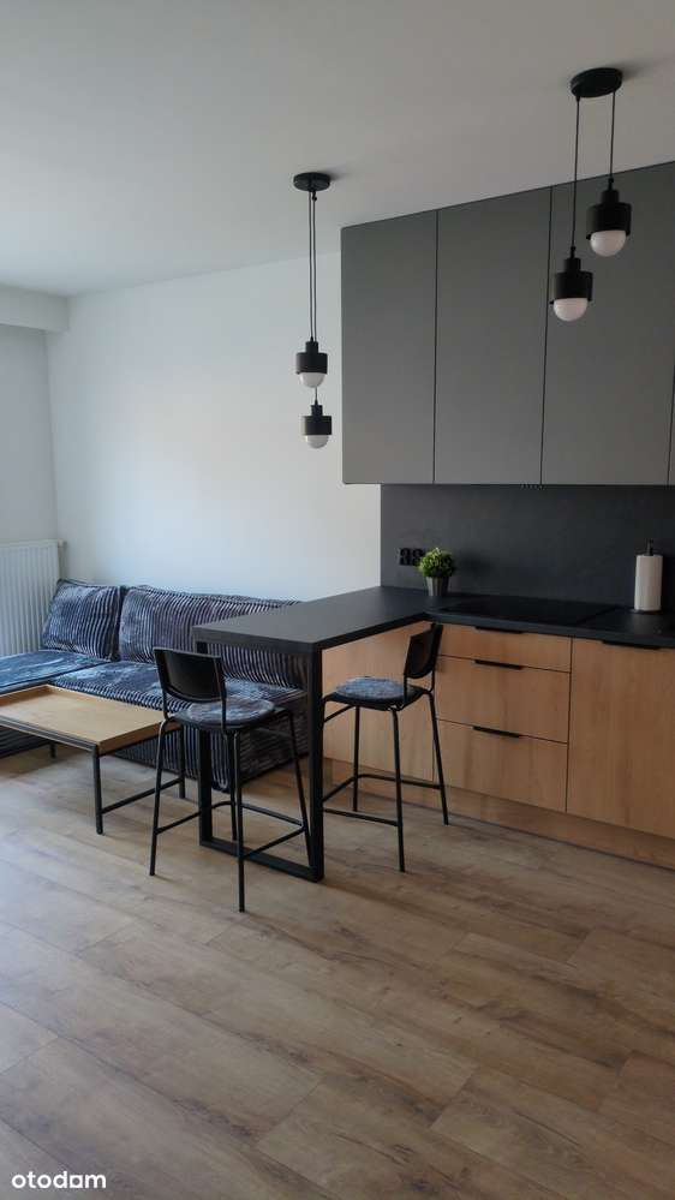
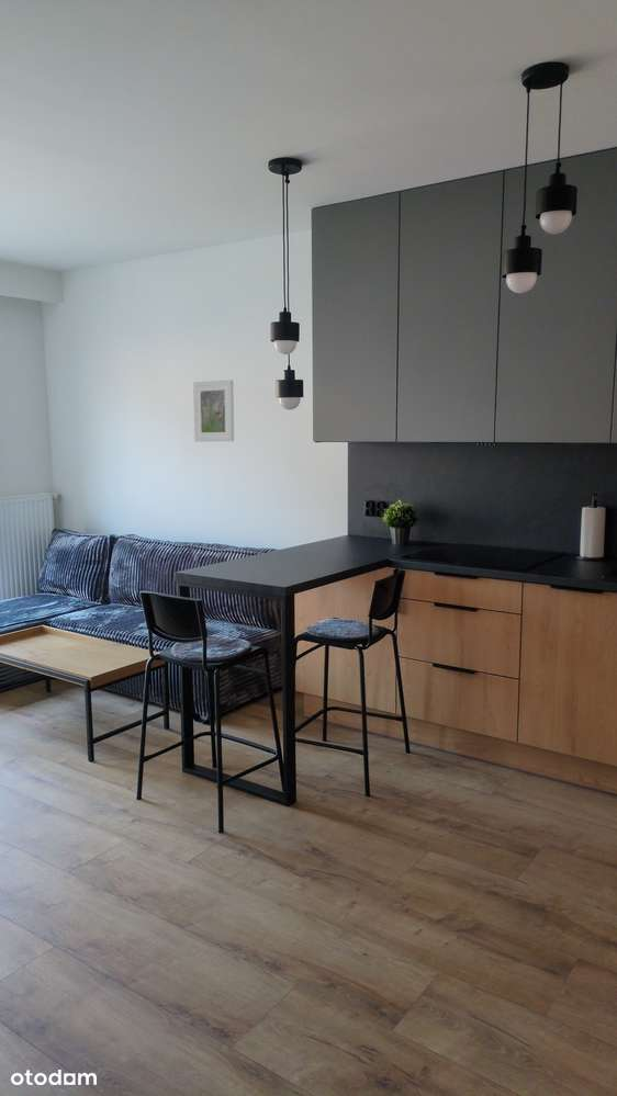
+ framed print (213, 411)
